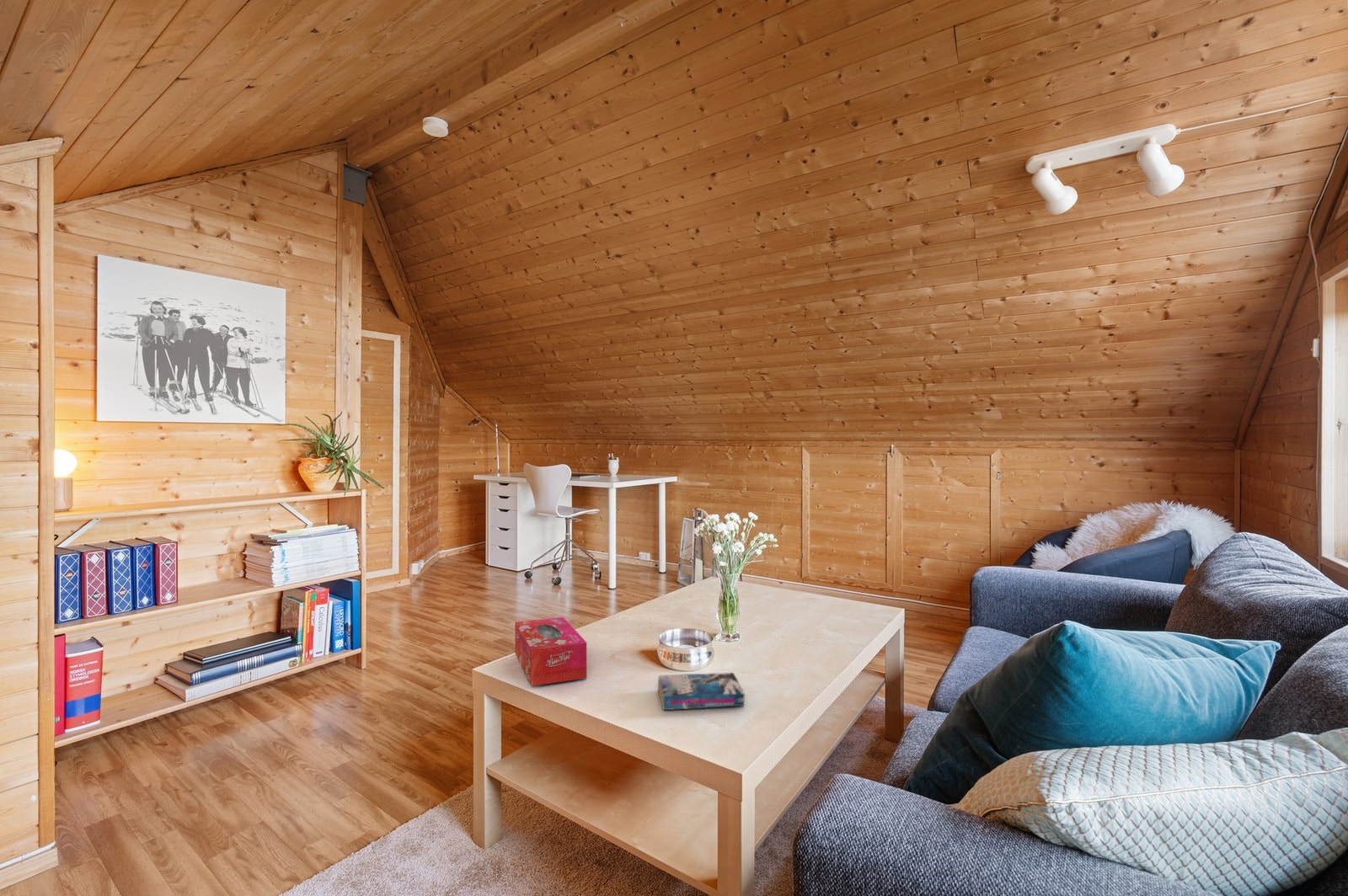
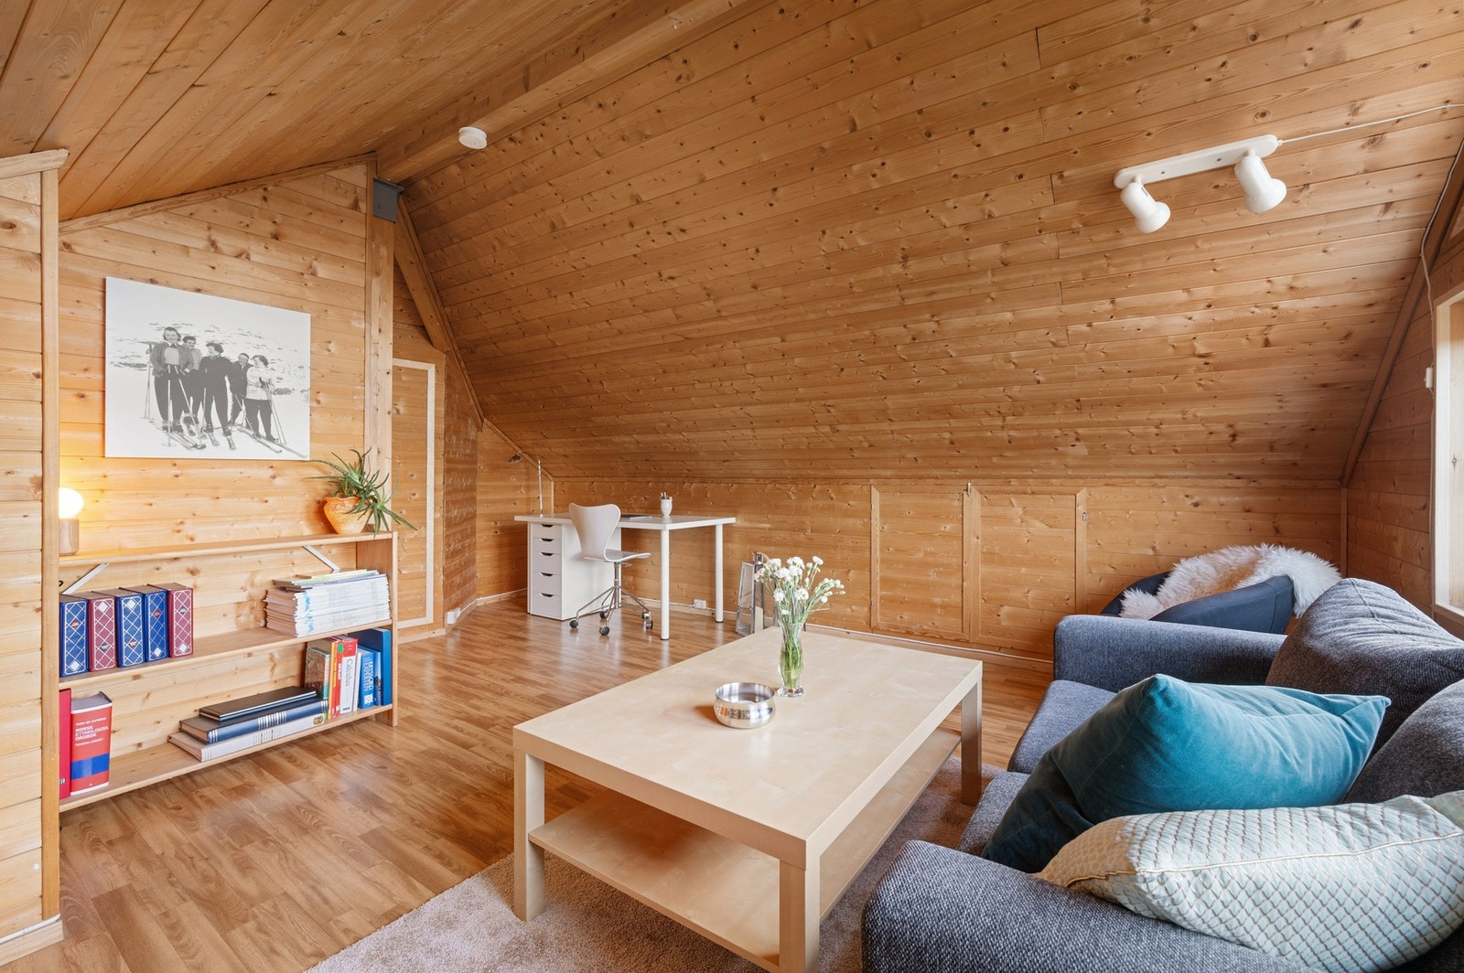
- tissue box (548, 648)
- book (699, 690)
